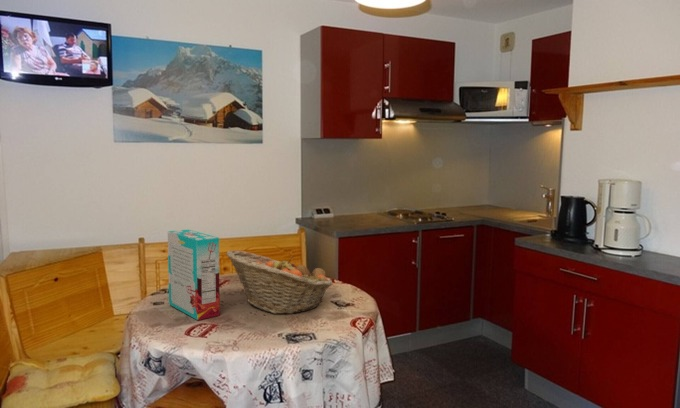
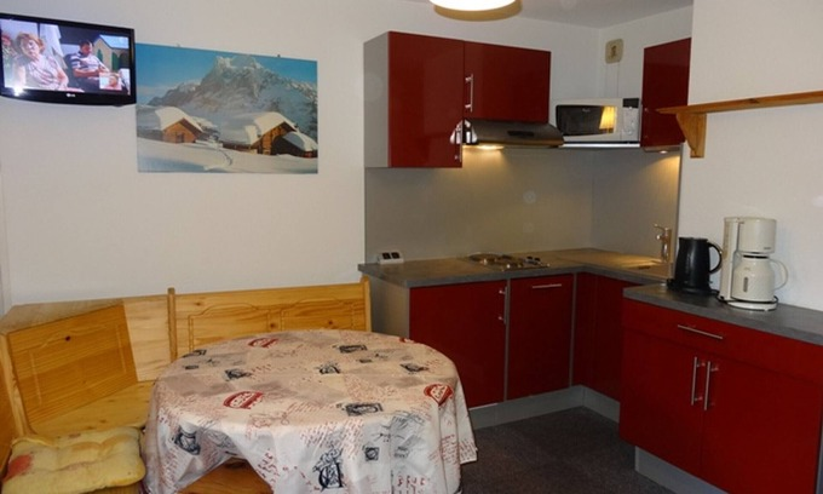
- cereal box (192, 272)
- fruit basket (278, 276)
